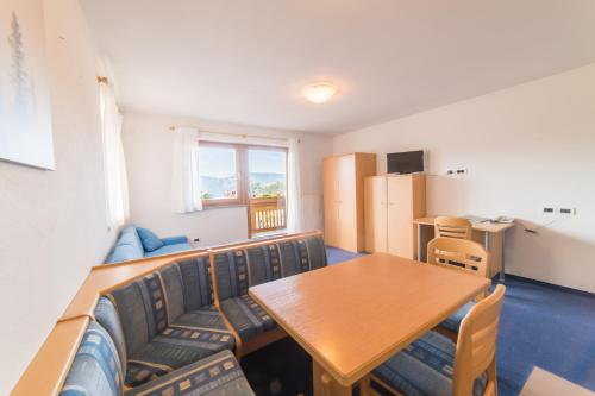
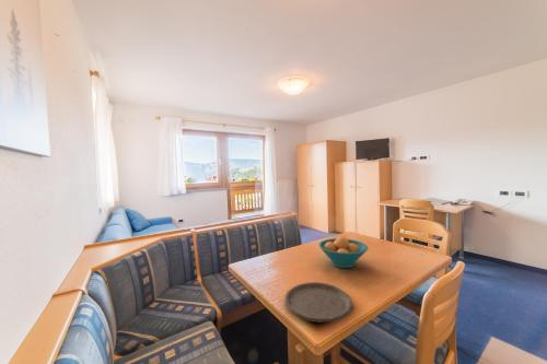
+ plate (317, 300)
+ fruit bowl (342, 249)
